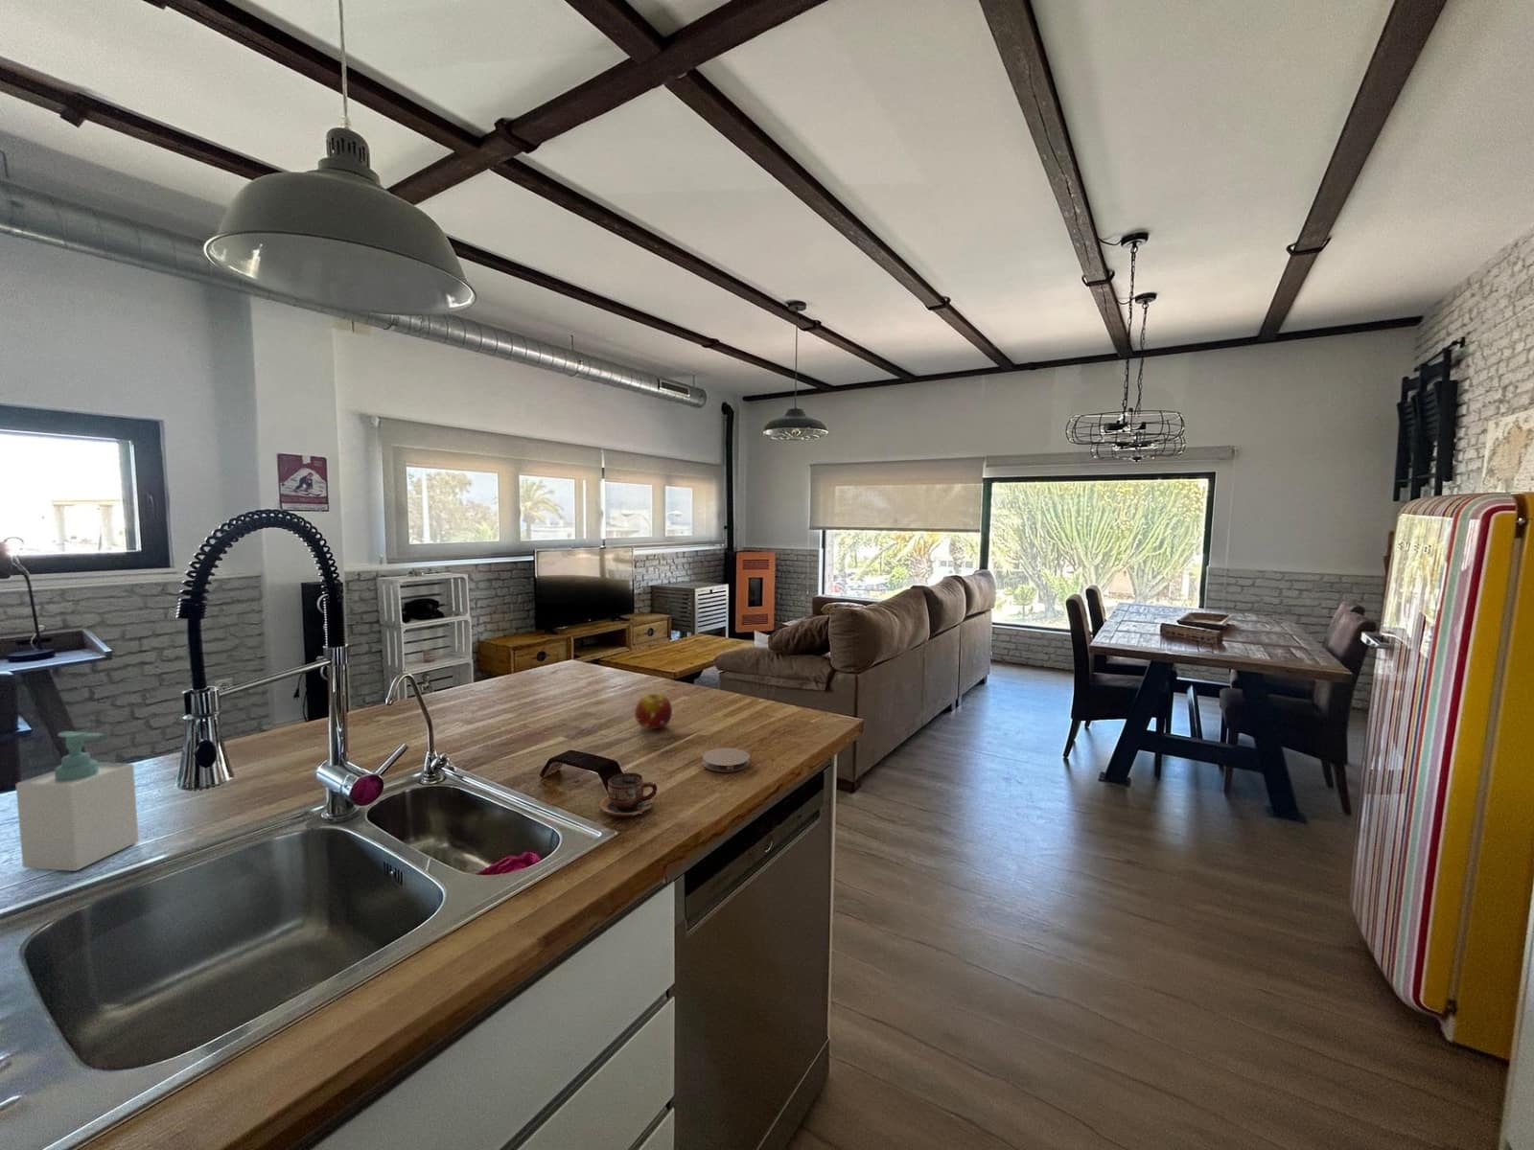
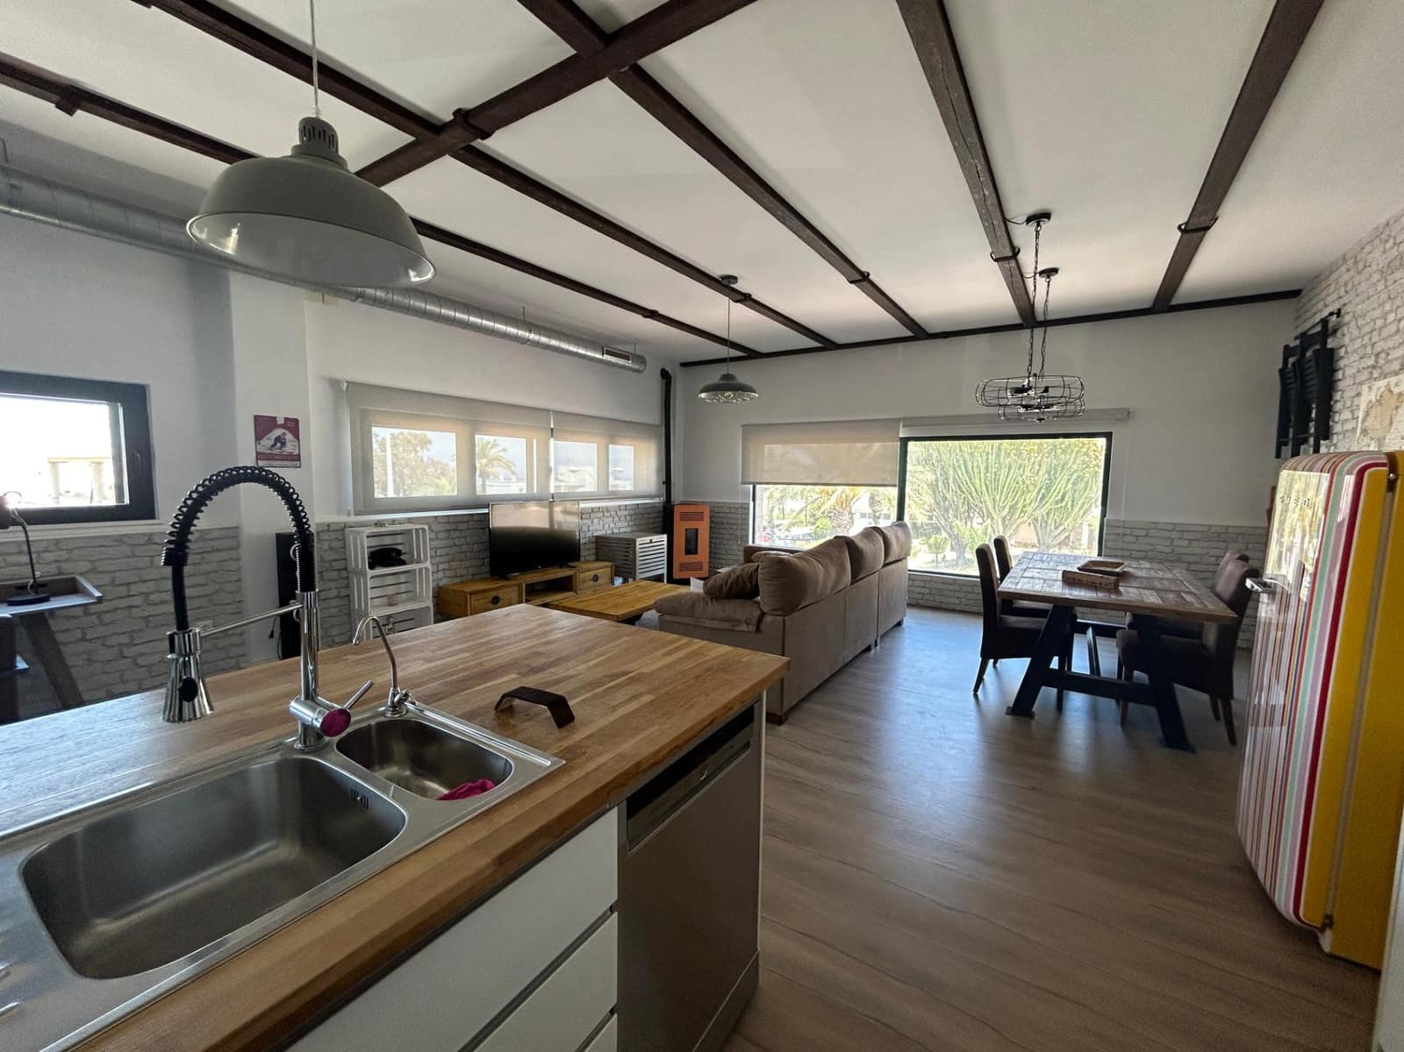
- coaster (726, 759)
- cup (628, 792)
- fruit (653, 712)
- soap bottle (79, 794)
